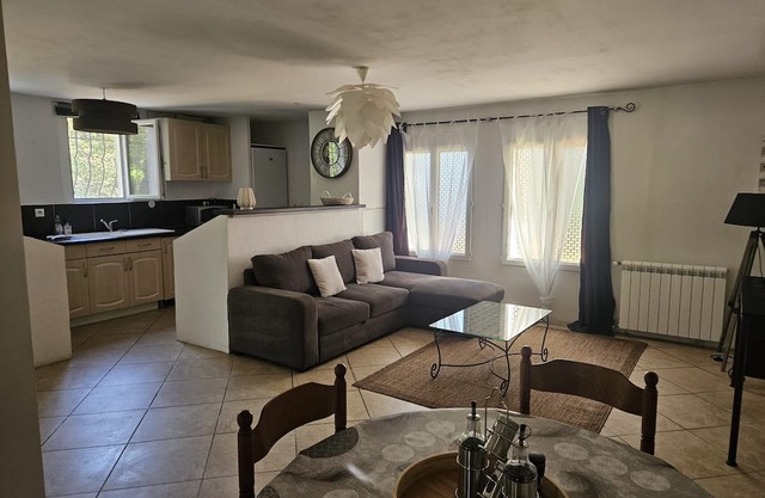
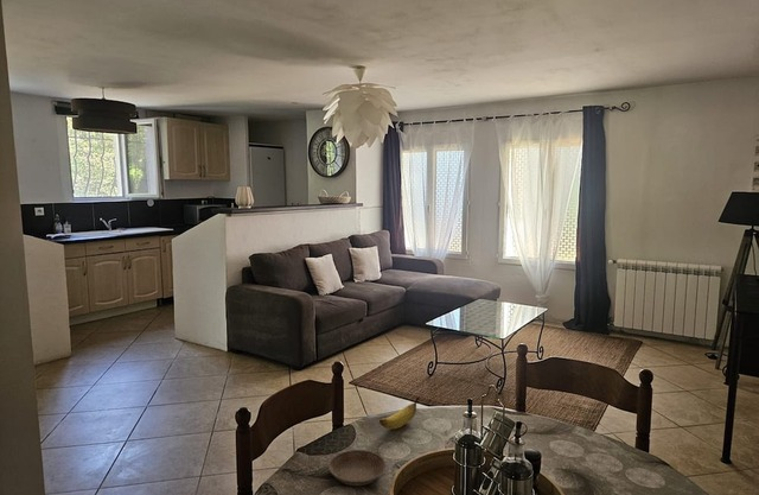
+ saucer (357, 469)
+ banana (400, 415)
